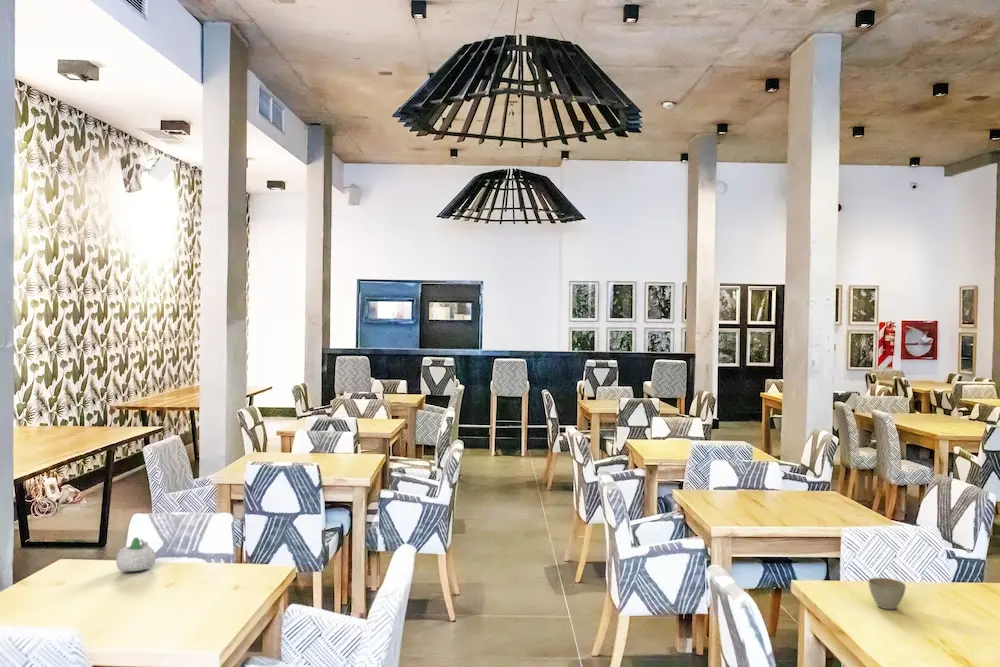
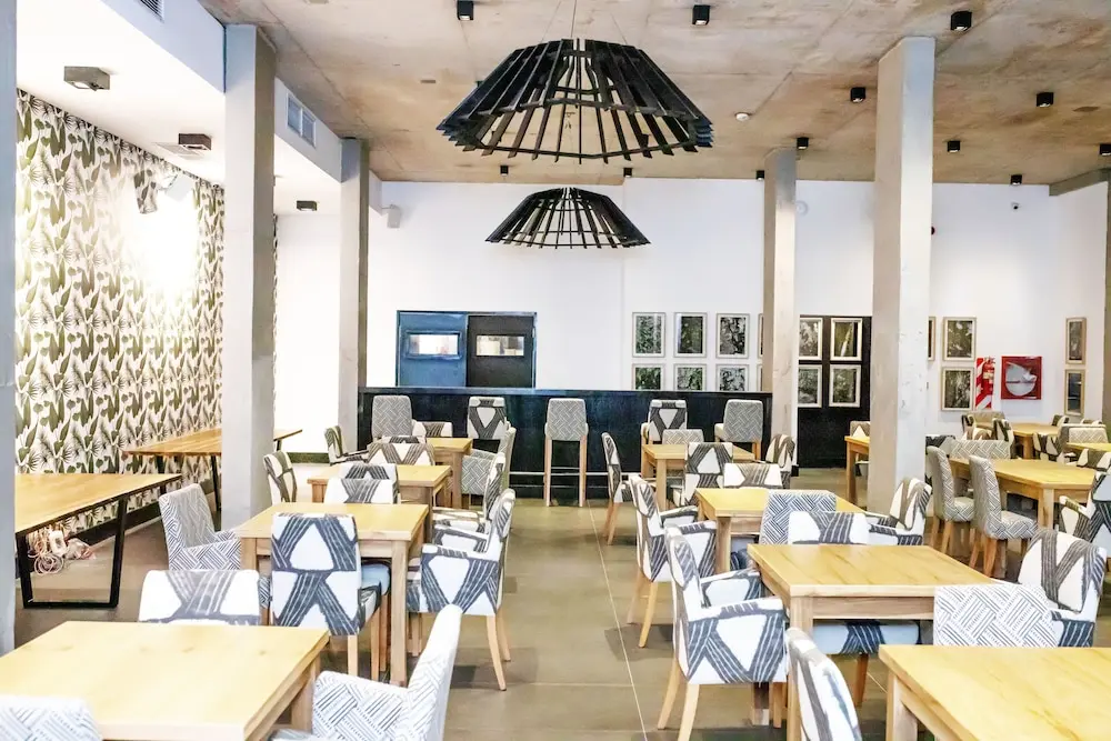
- succulent planter (136, 553)
- flower pot (886, 594)
